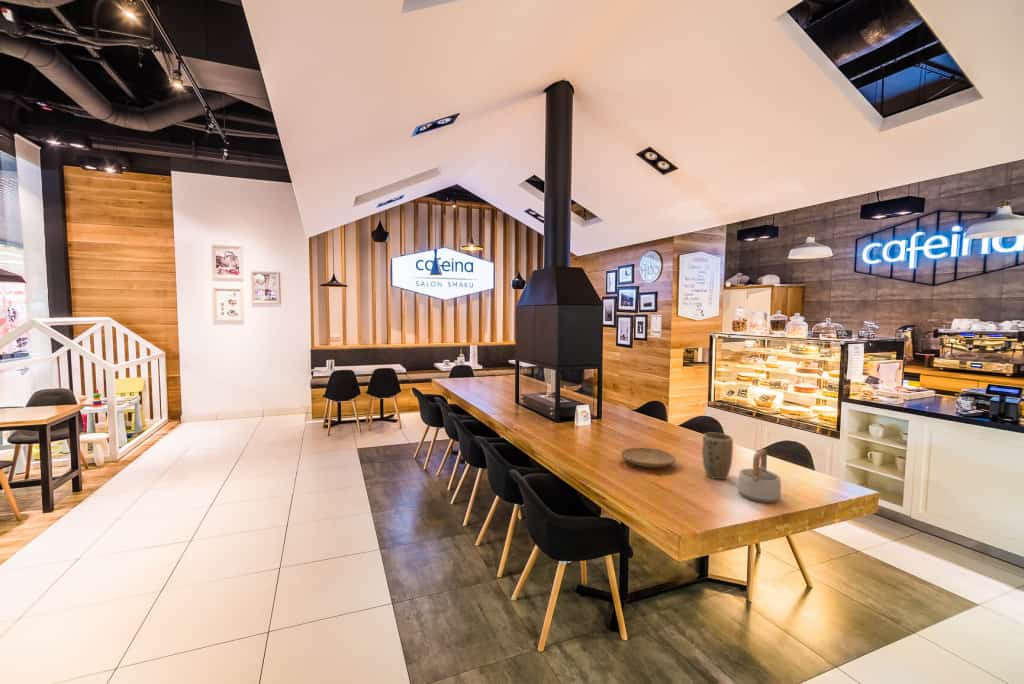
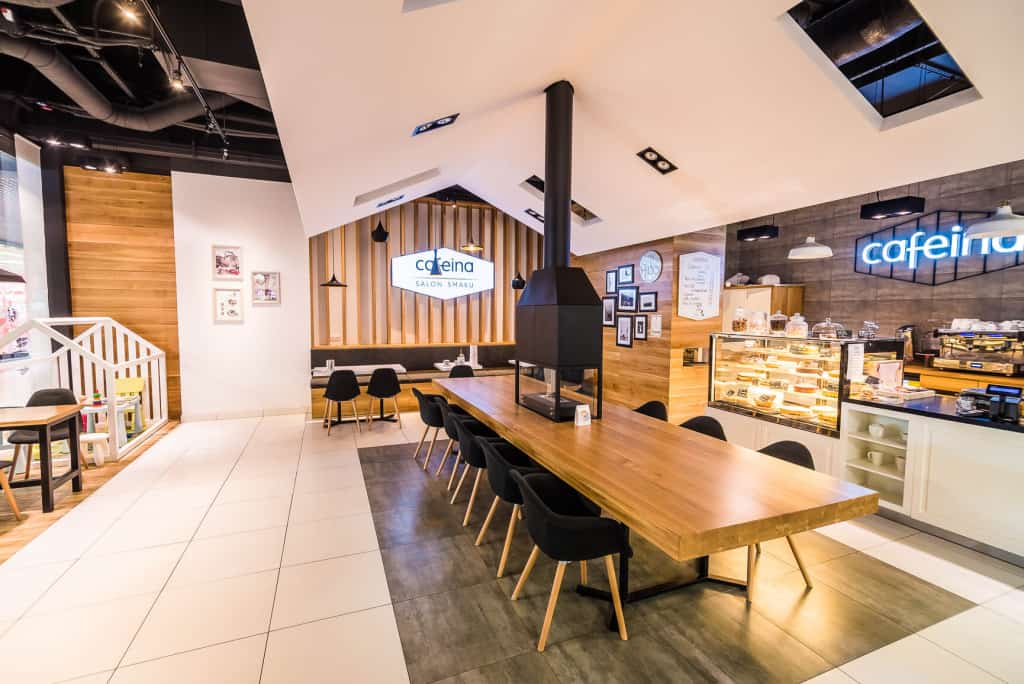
- plant pot (717, 456)
- plate (647, 459)
- teapot (760, 473)
